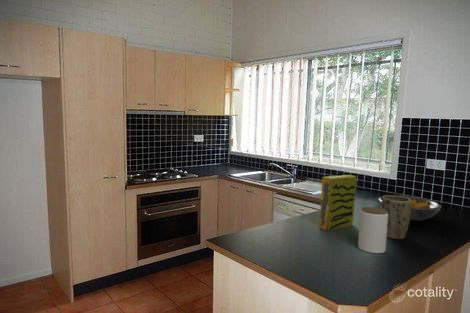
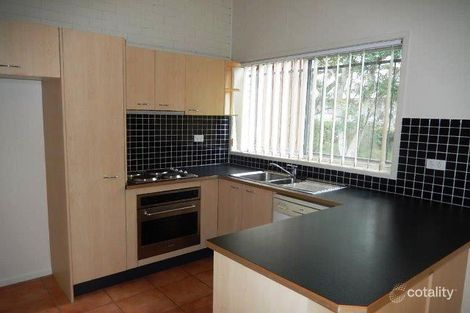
- jar (372, 229)
- plant pot (395, 217)
- fruit bowl (411, 207)
- cereal box (338, 201)
